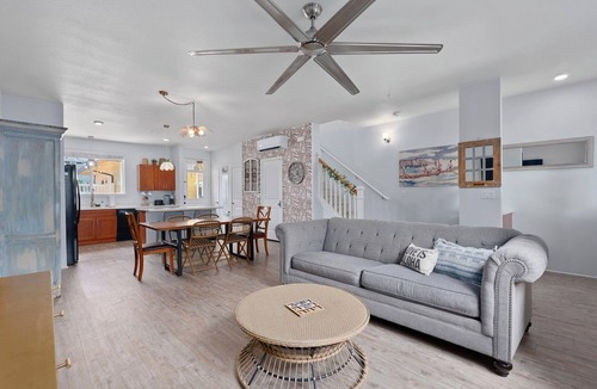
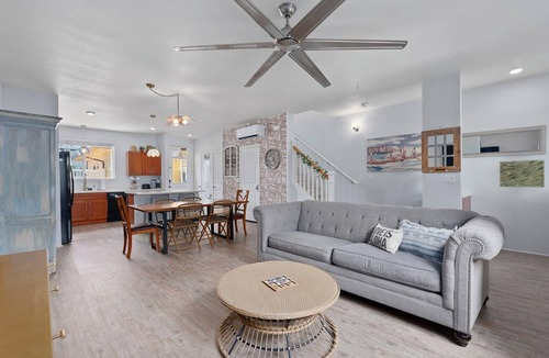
+ wall art (520, 174)
